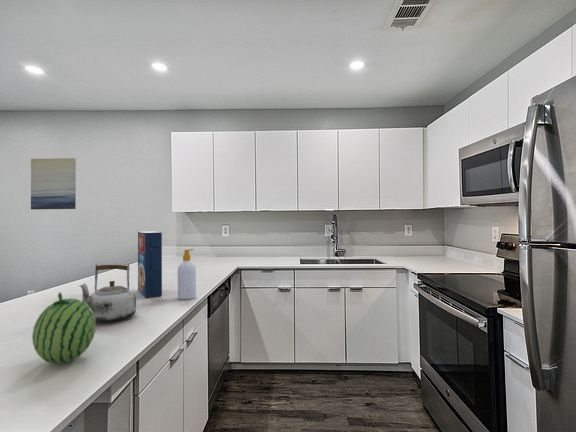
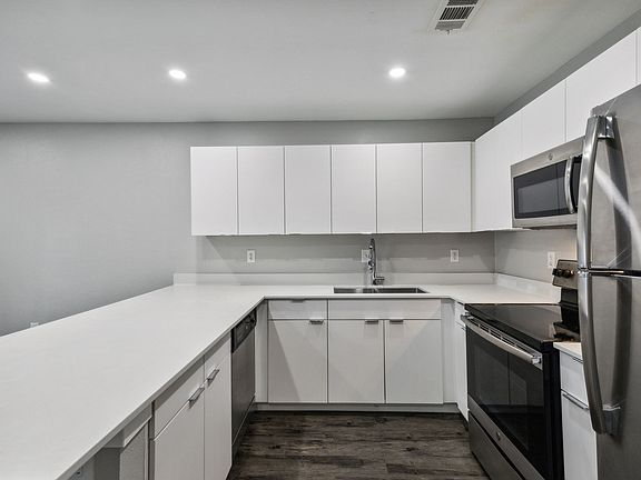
- wall art (53, 183)
- cereal box (149, 262)
- fruit (65, 325)
- kettle (106, 291)
- soap bottle (187, 273)
